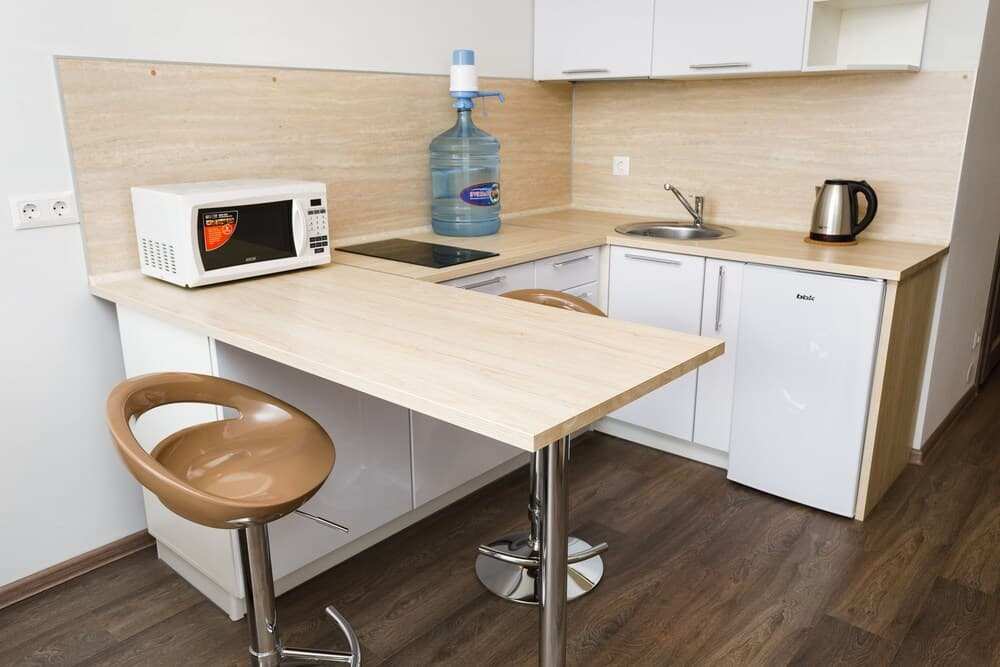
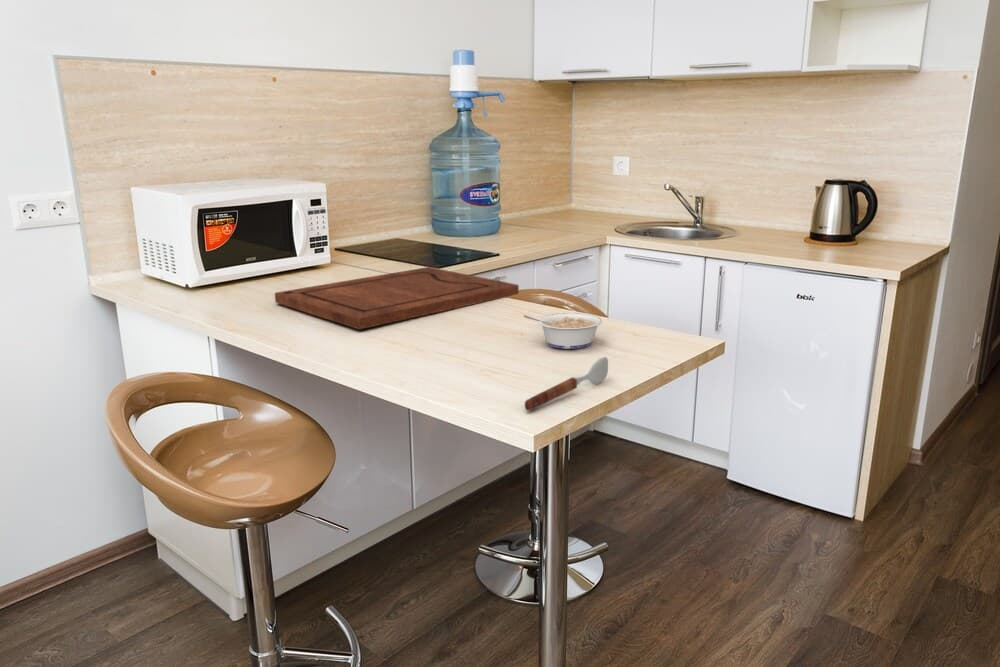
+ soupspoon (570, 381)
+ legume (567, 329)
+ cutting board (399, 293)
